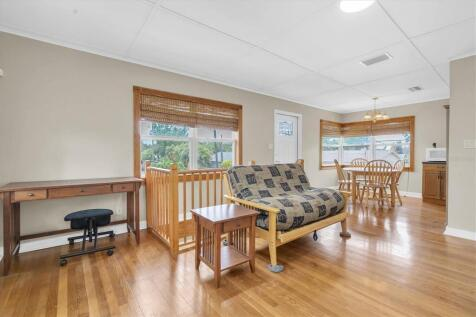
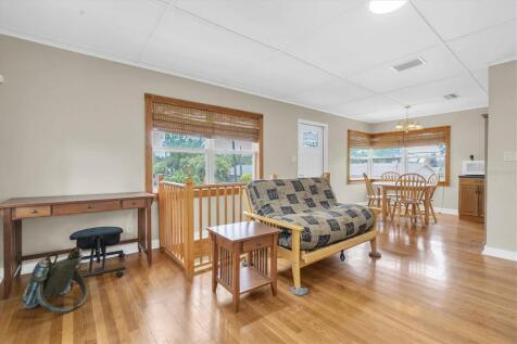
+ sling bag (59, 276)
